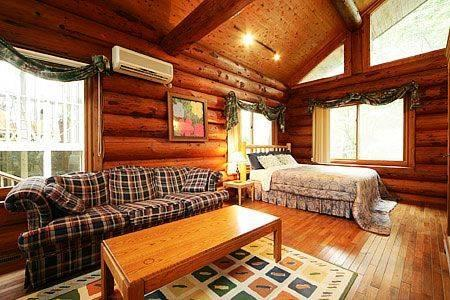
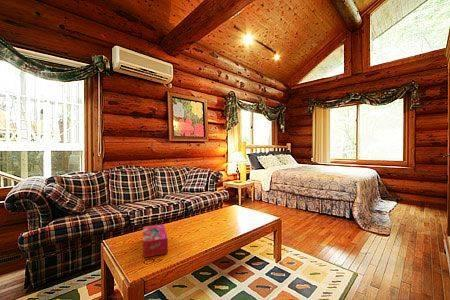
+ tissue box (154, 239)
